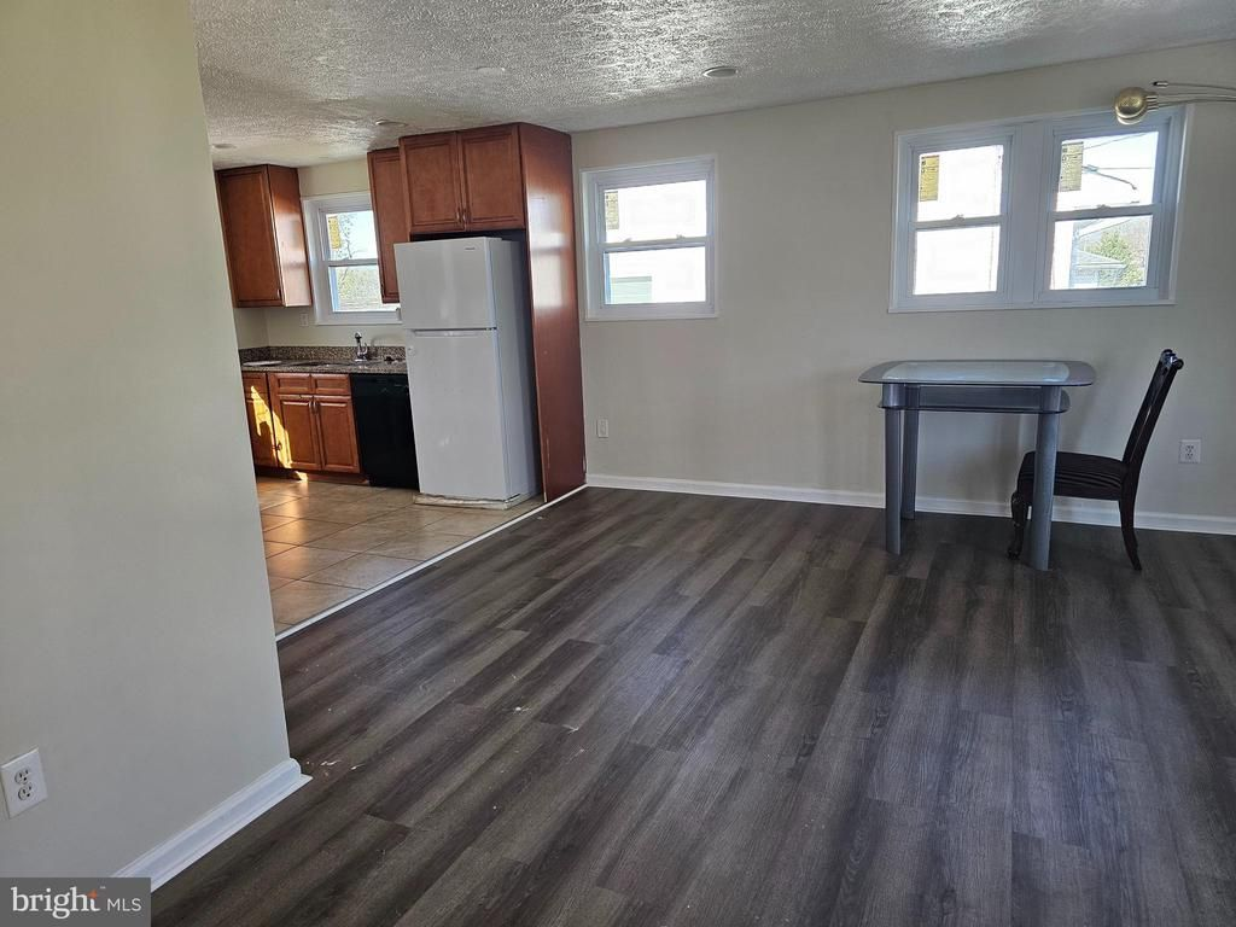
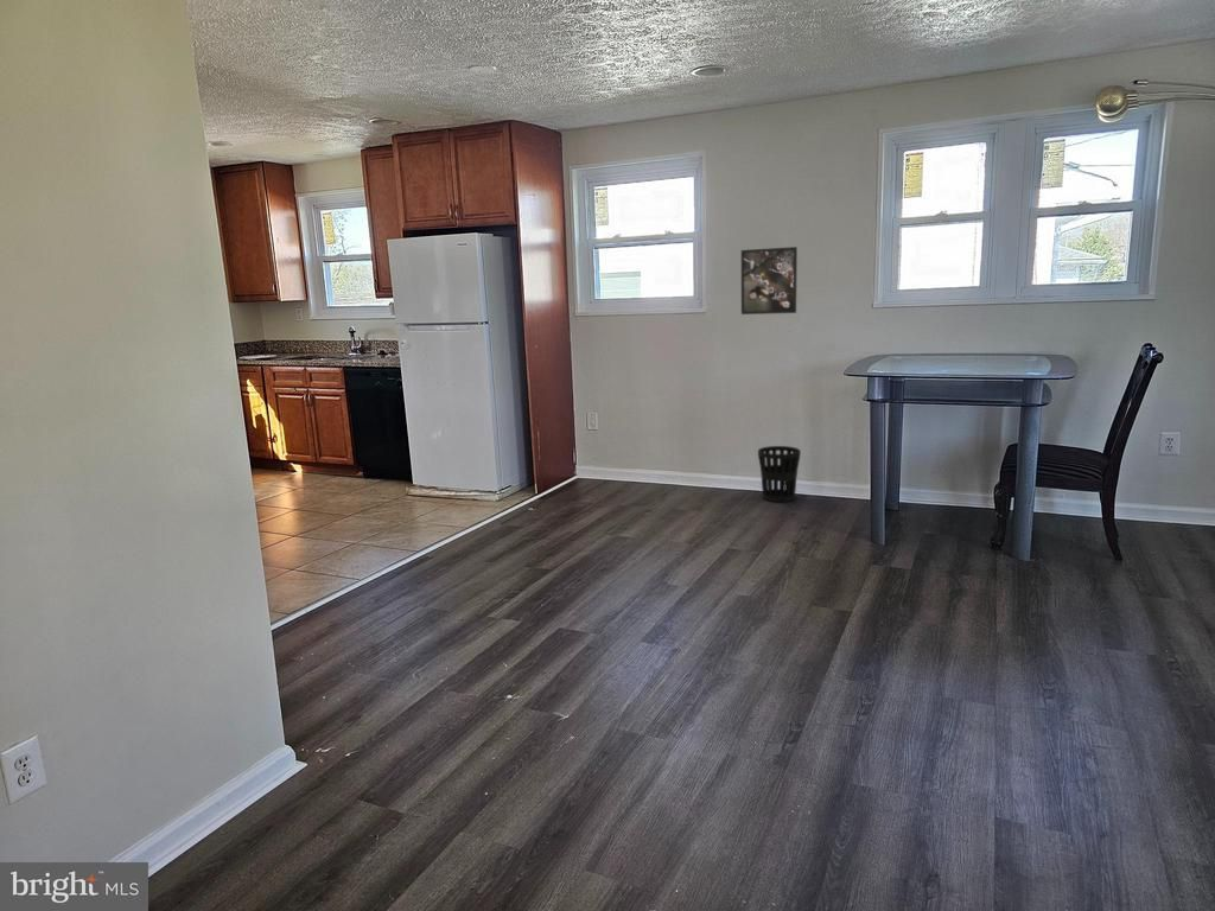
+ wastebasket (778, 473)
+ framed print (768, 281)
